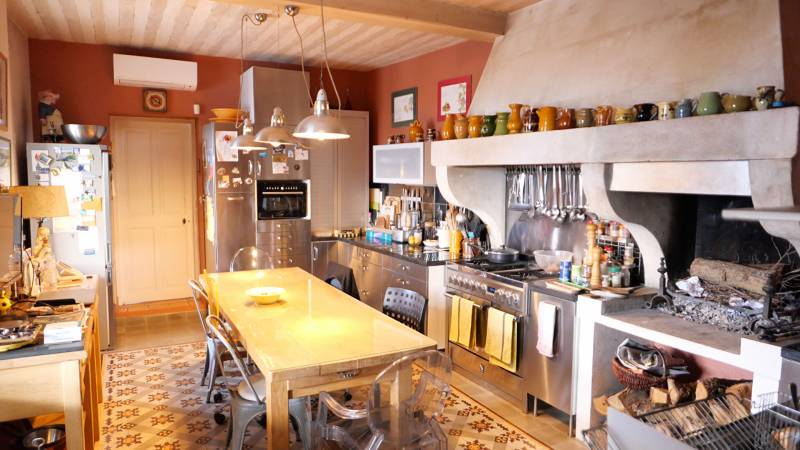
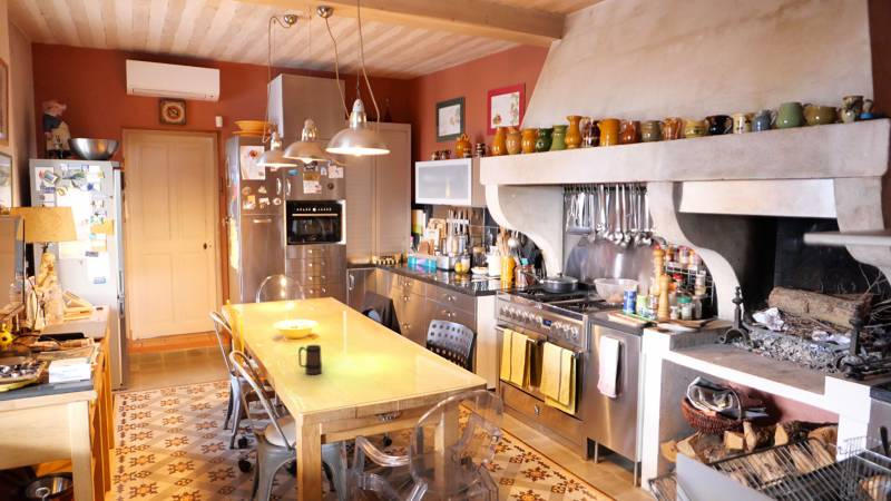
+ mug (310, 358)
